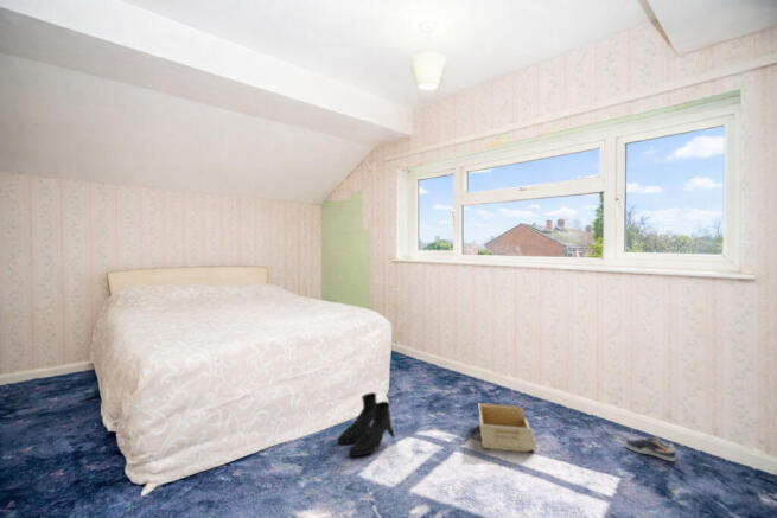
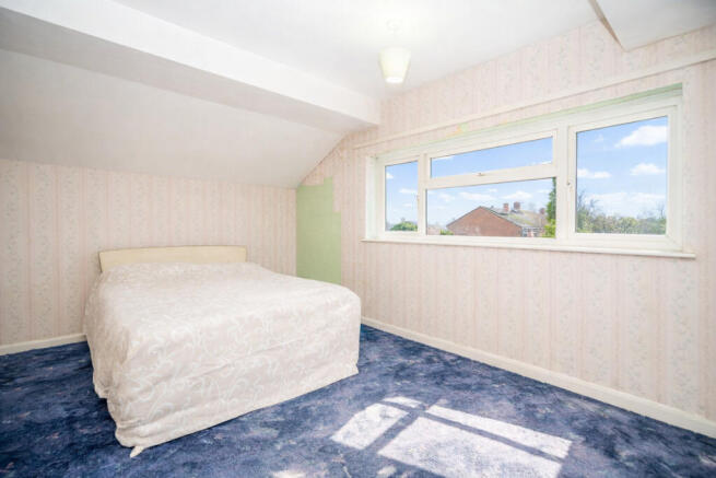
- boots (365, 421)
- sneaker (649, 445)
- storage bin (504, 426)
